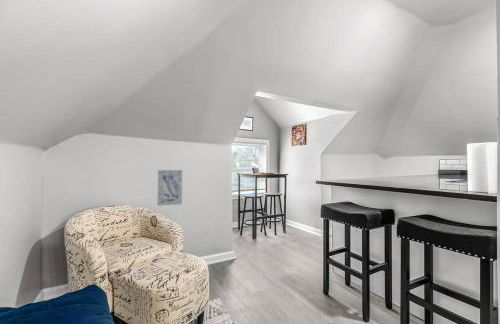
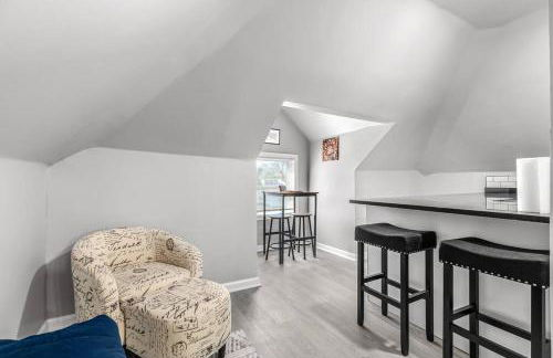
- wall art (170, 187)
